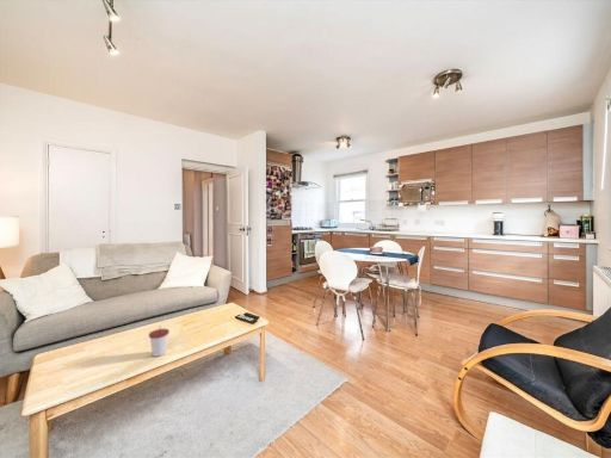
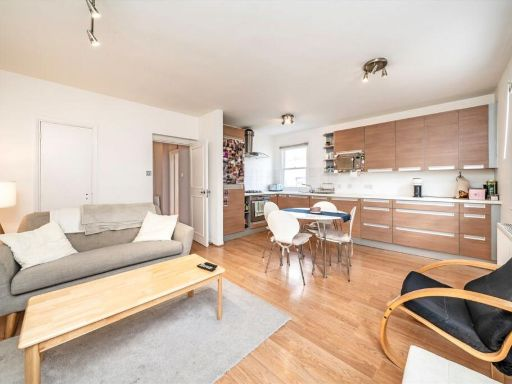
- cup (159, 340)
